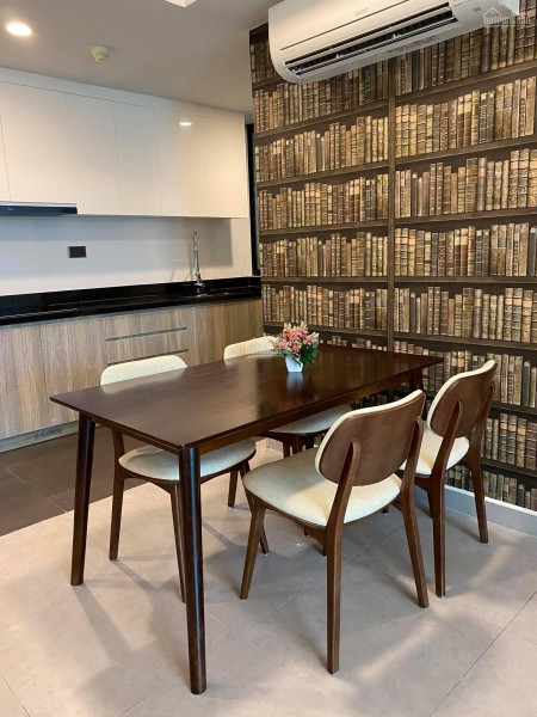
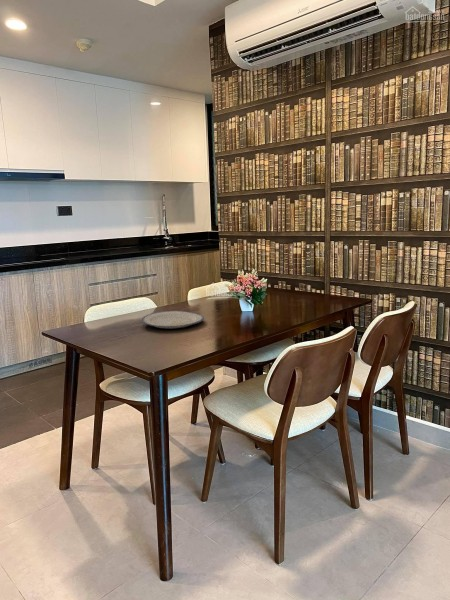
+ plate (173, 320)
